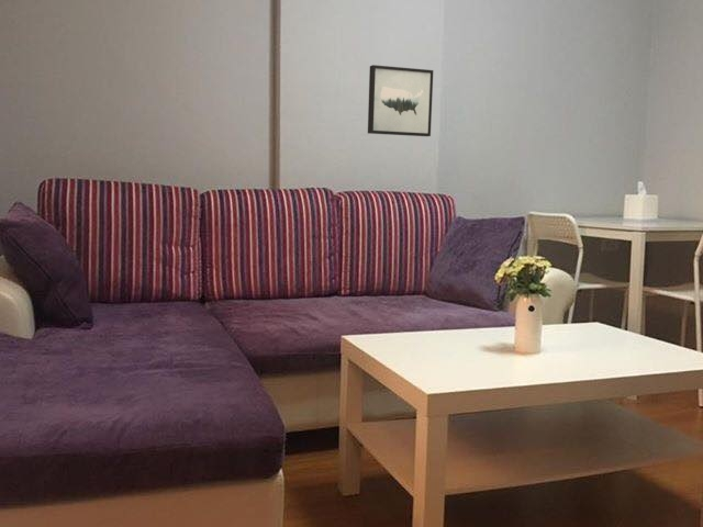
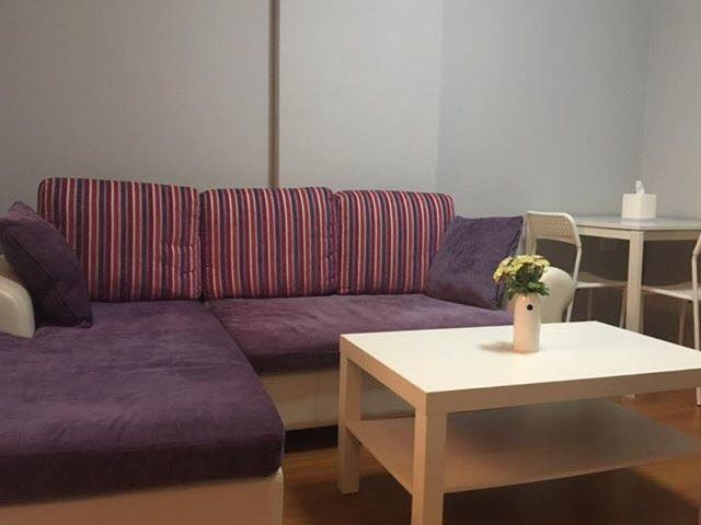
- wall art (400, 101)
